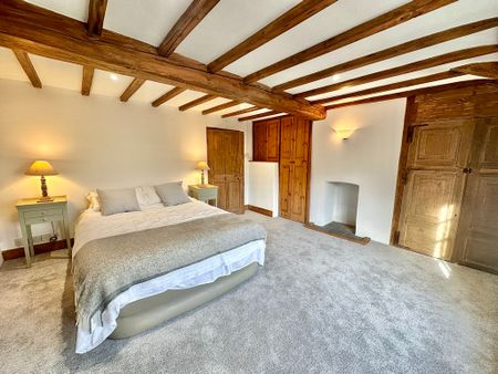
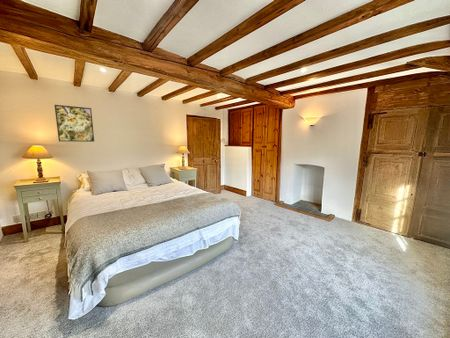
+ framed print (75, 124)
